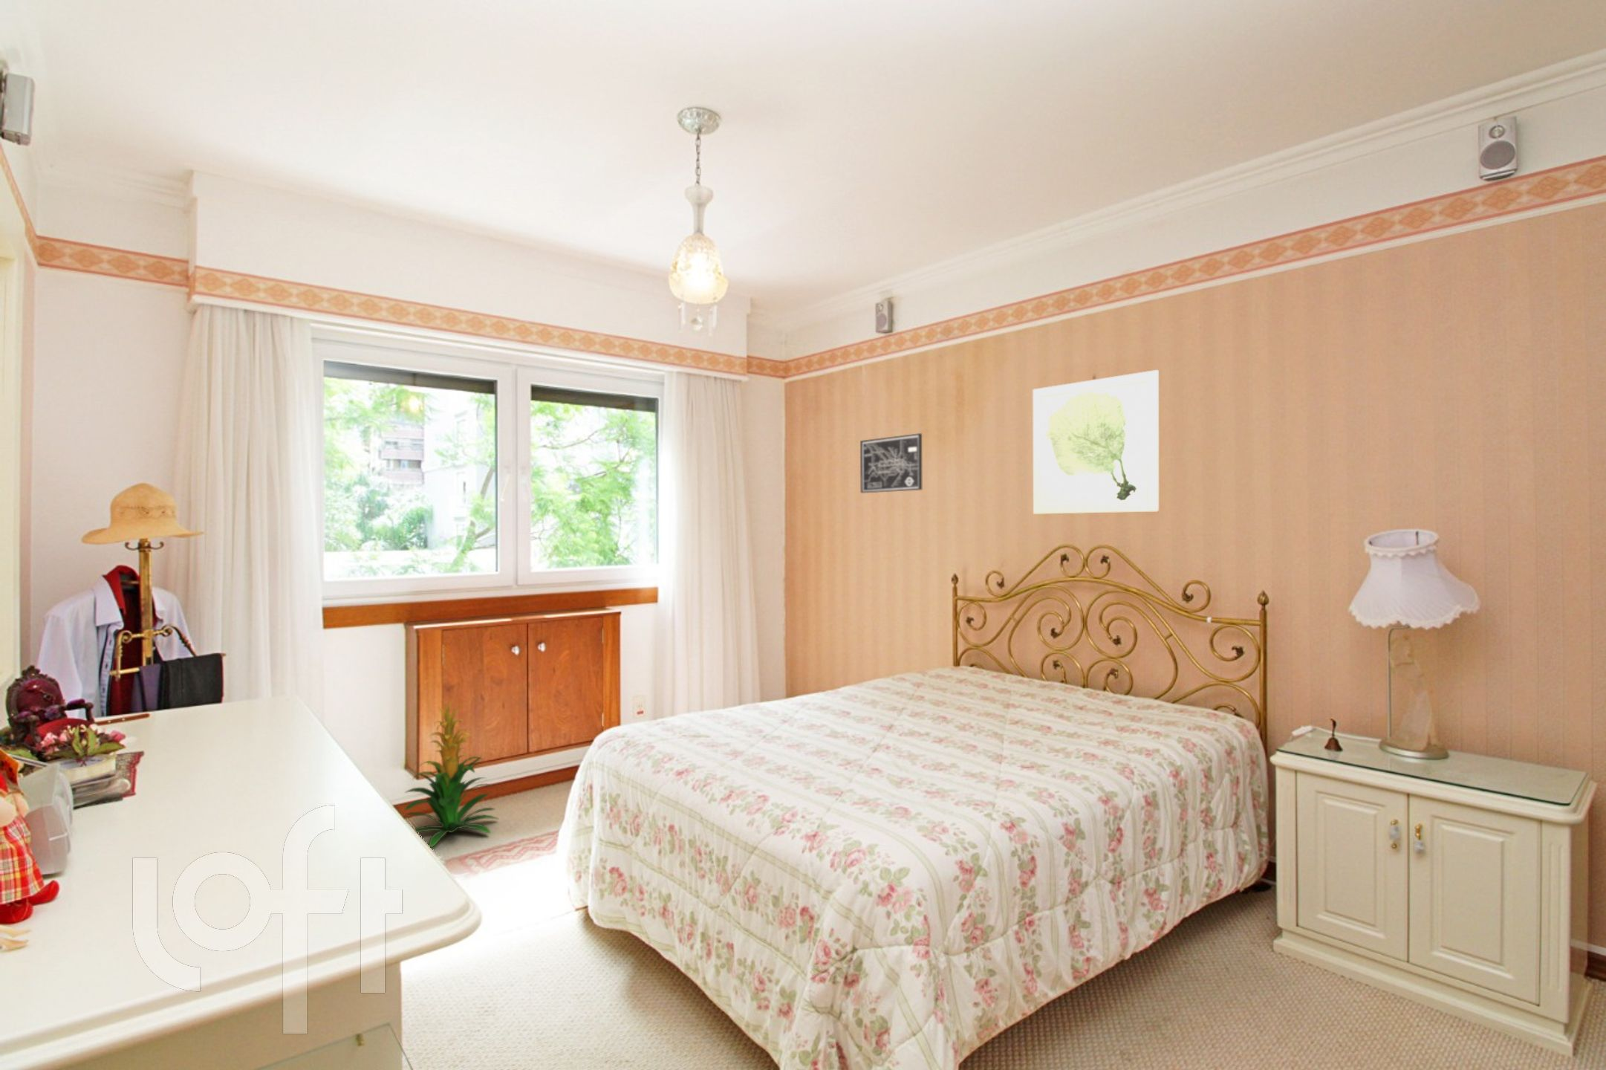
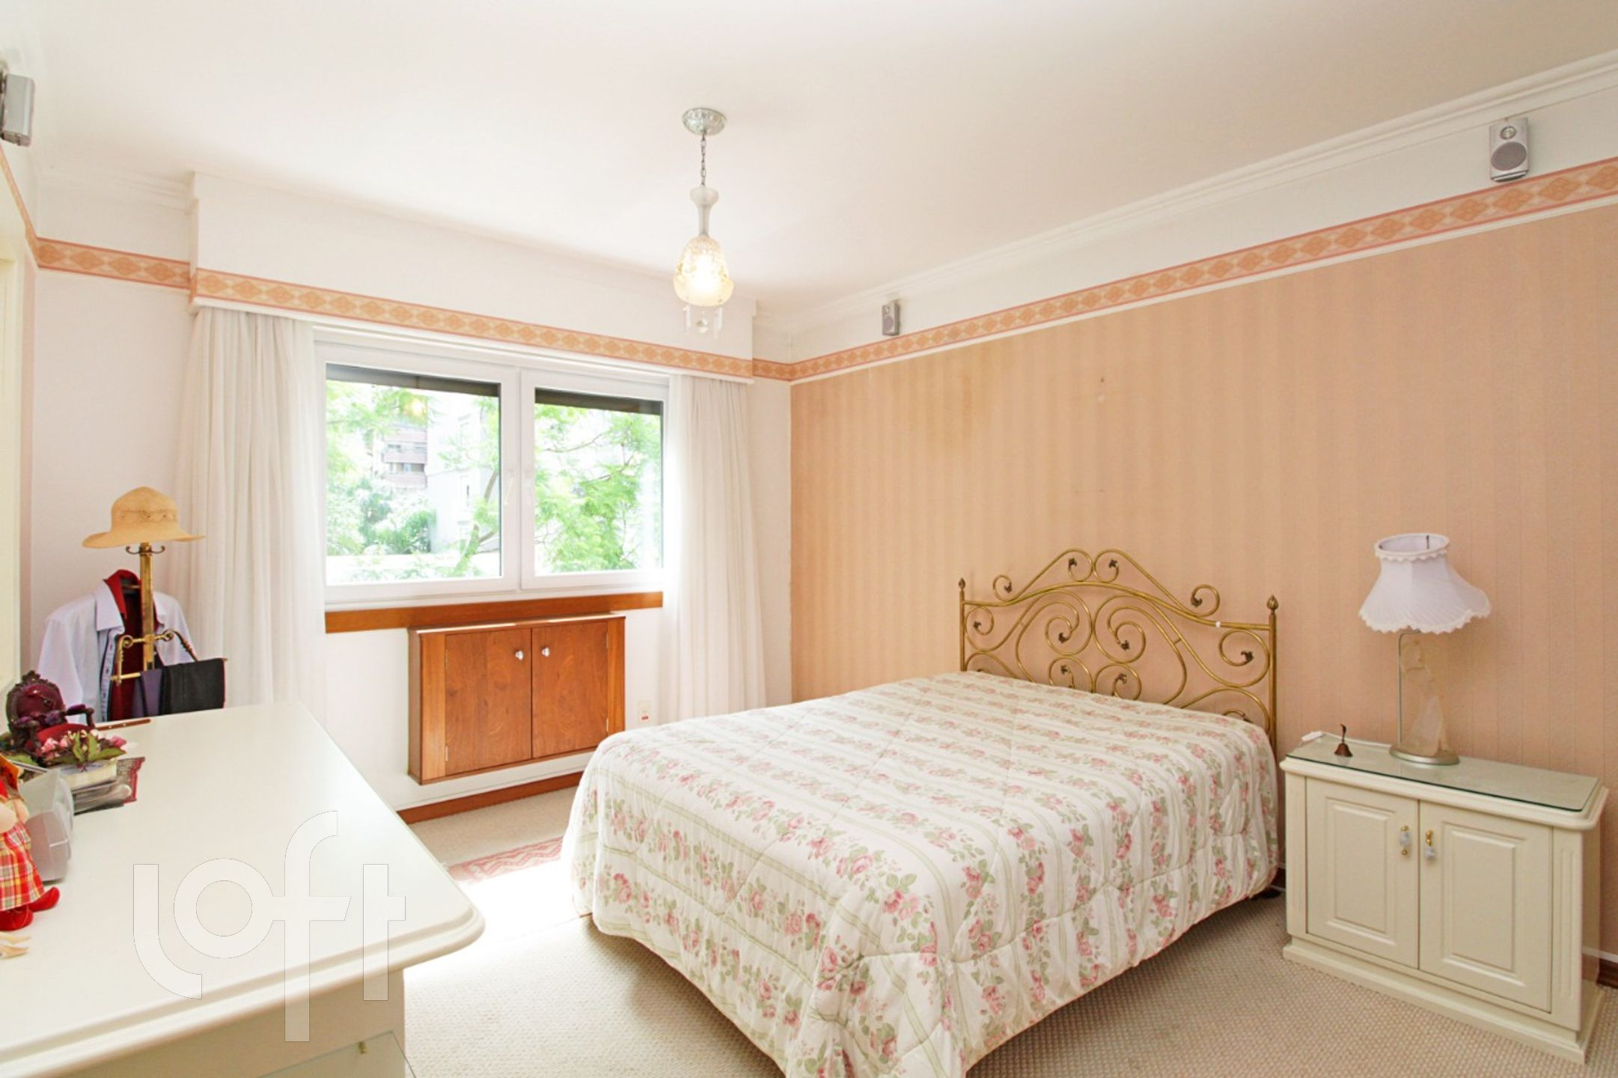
- indoor plant (449, 765)
- wall art (1093, 447)
- wall art (890, 463)
